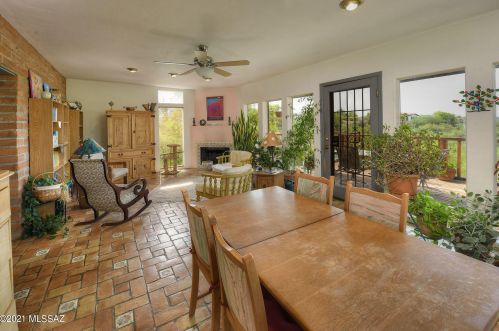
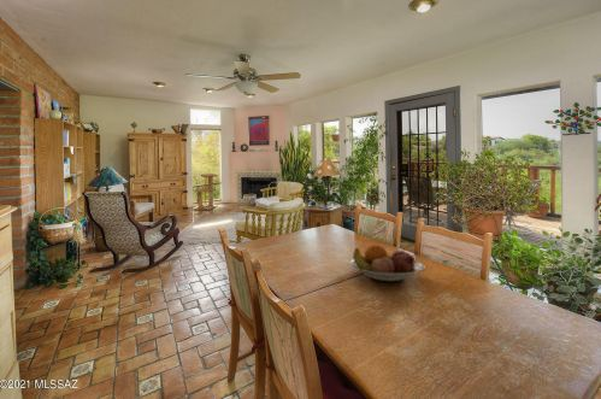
+ fruit bowl (385, 260)
